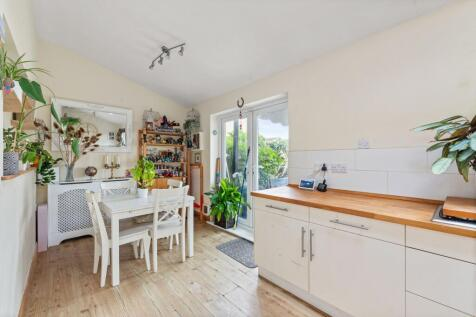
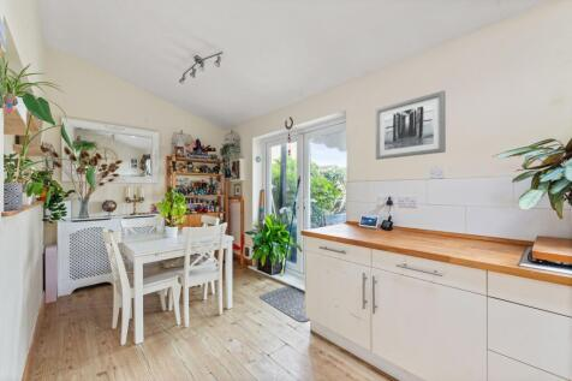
+ wall art (406, 129)
